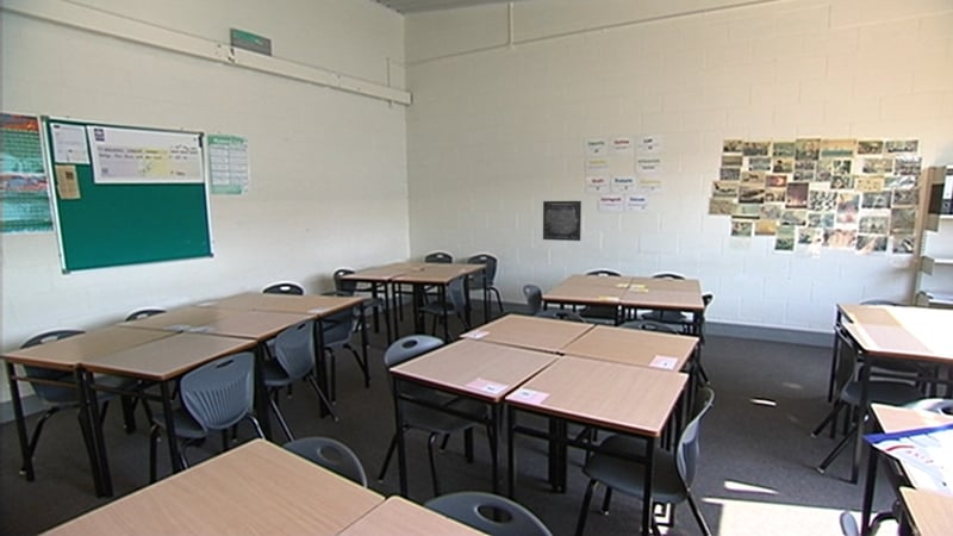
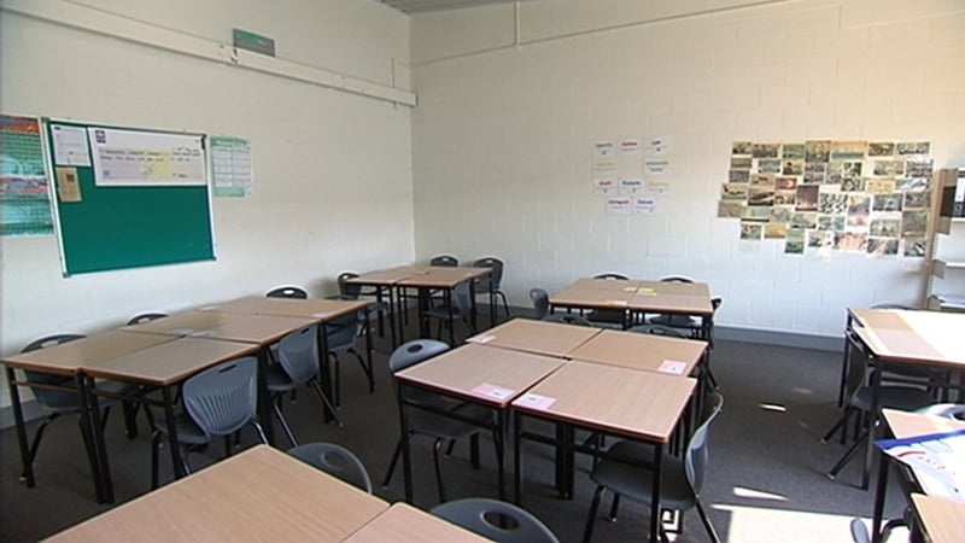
- wall art (561, 220)
